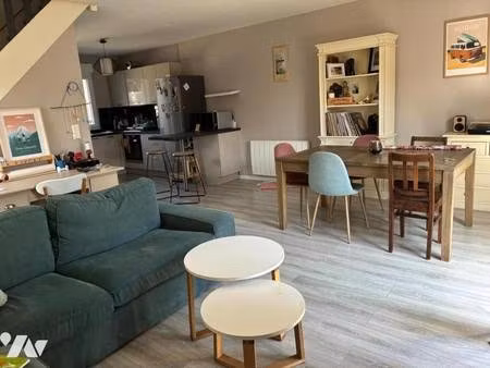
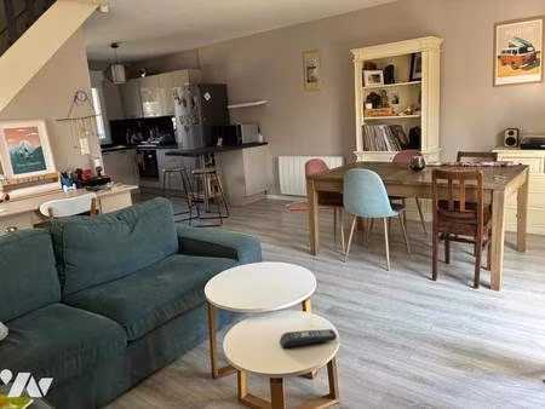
+ remote control (308, 336)
